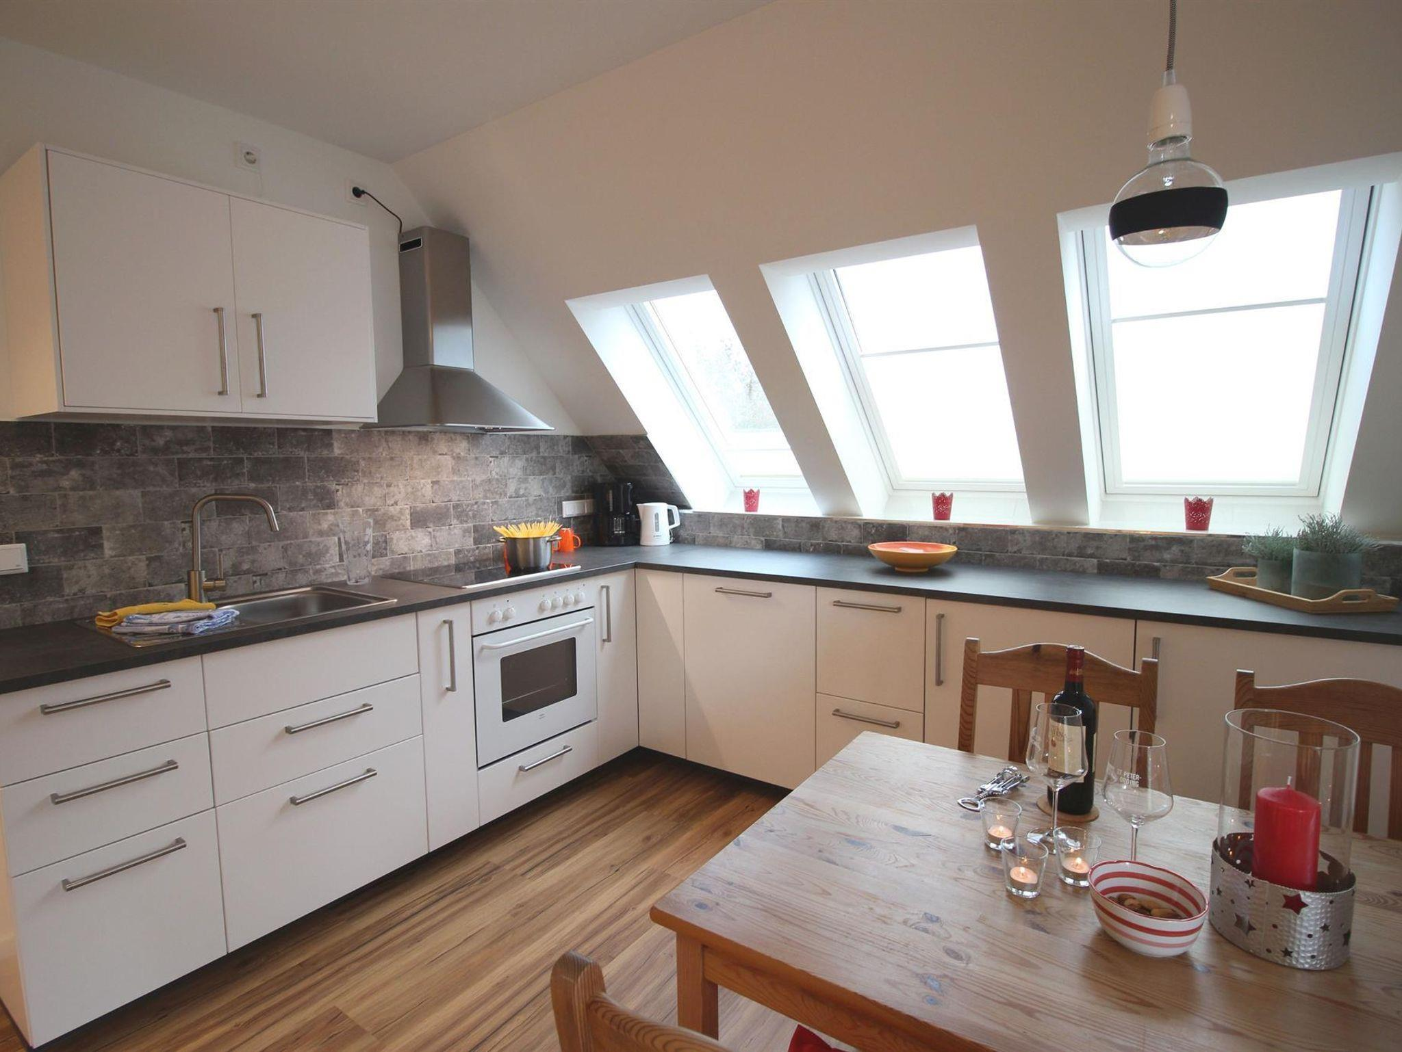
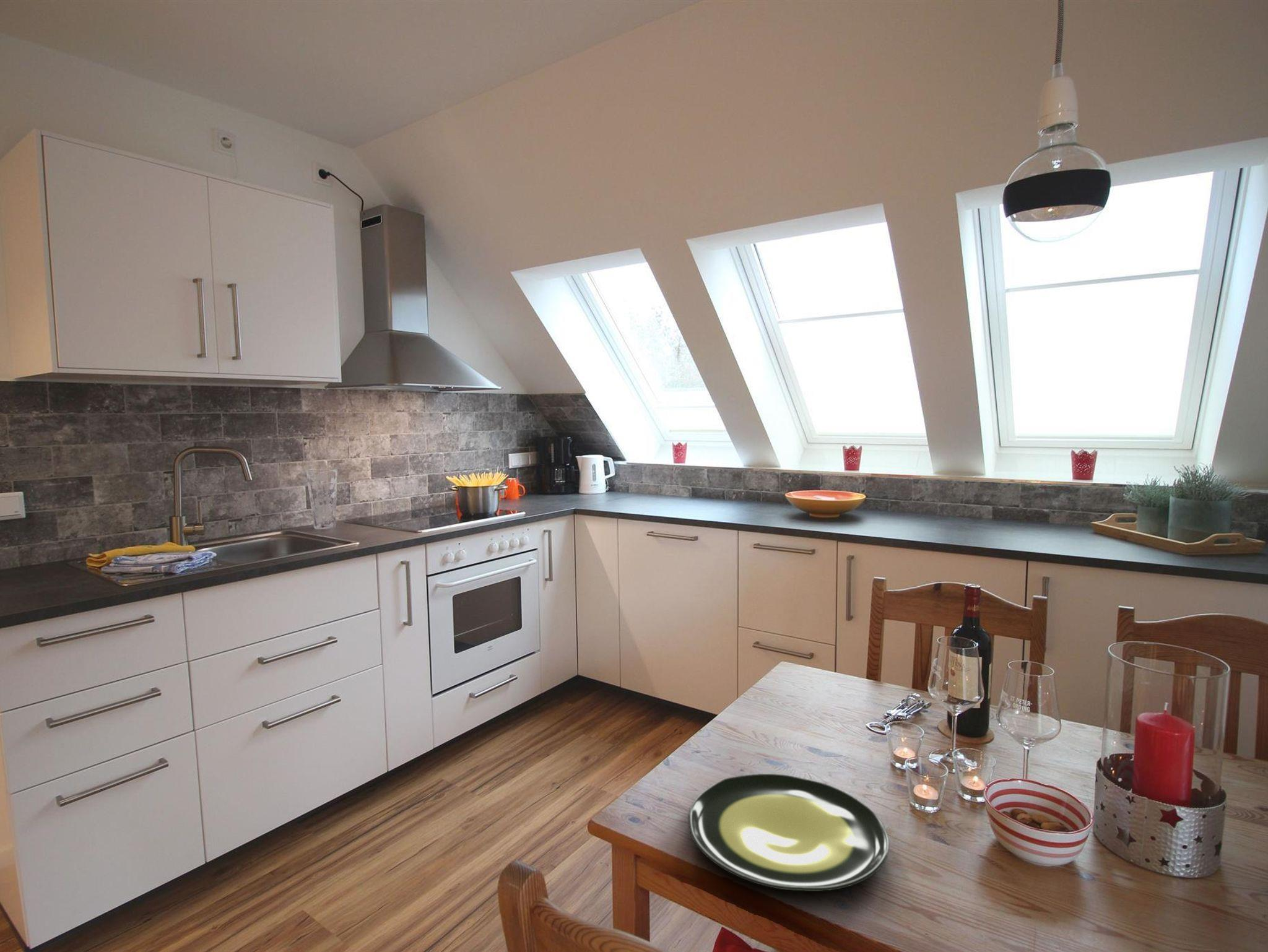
+ plate (784, 830)
